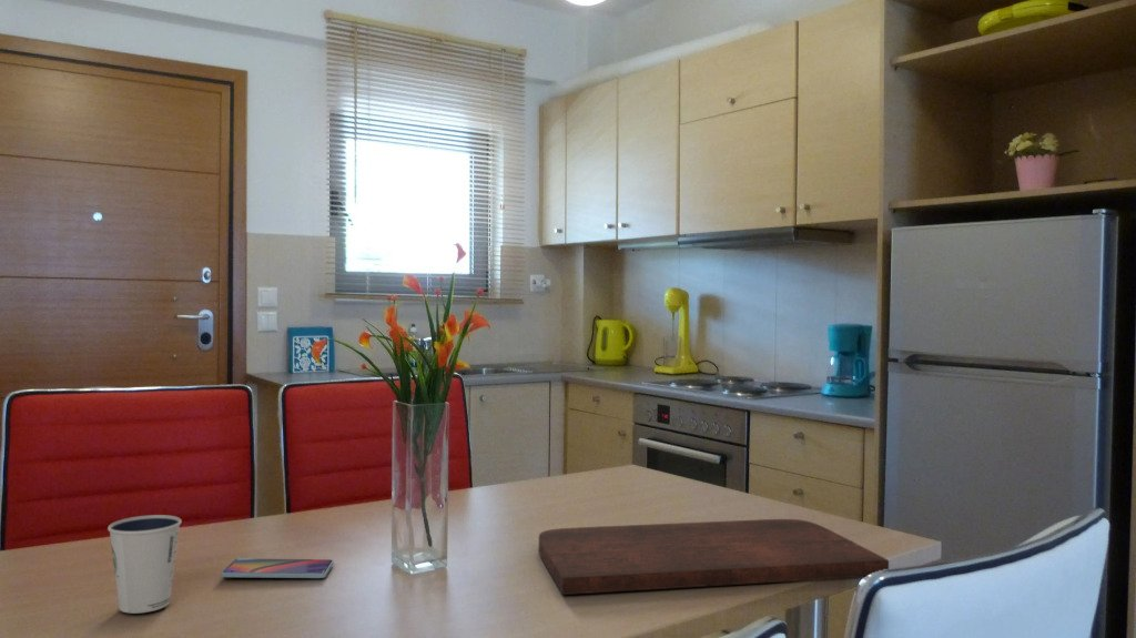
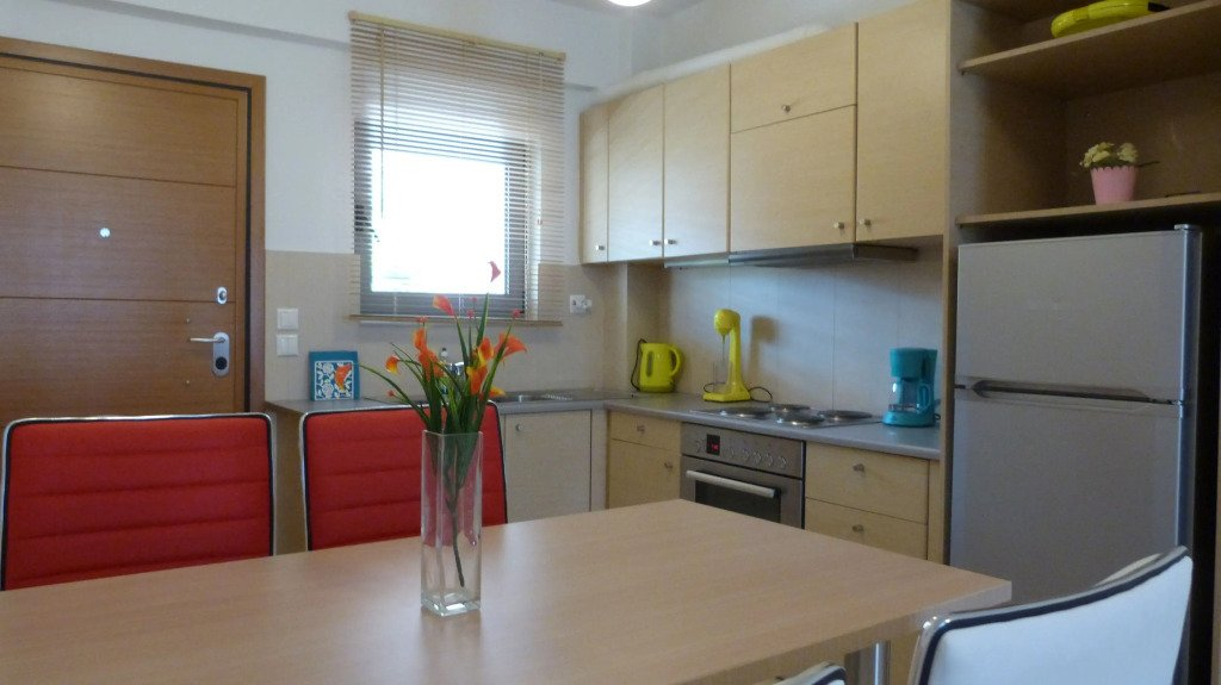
- smartphone (278, 567)
- cutting board (700, 550)
- dixie cup (144, 564)
